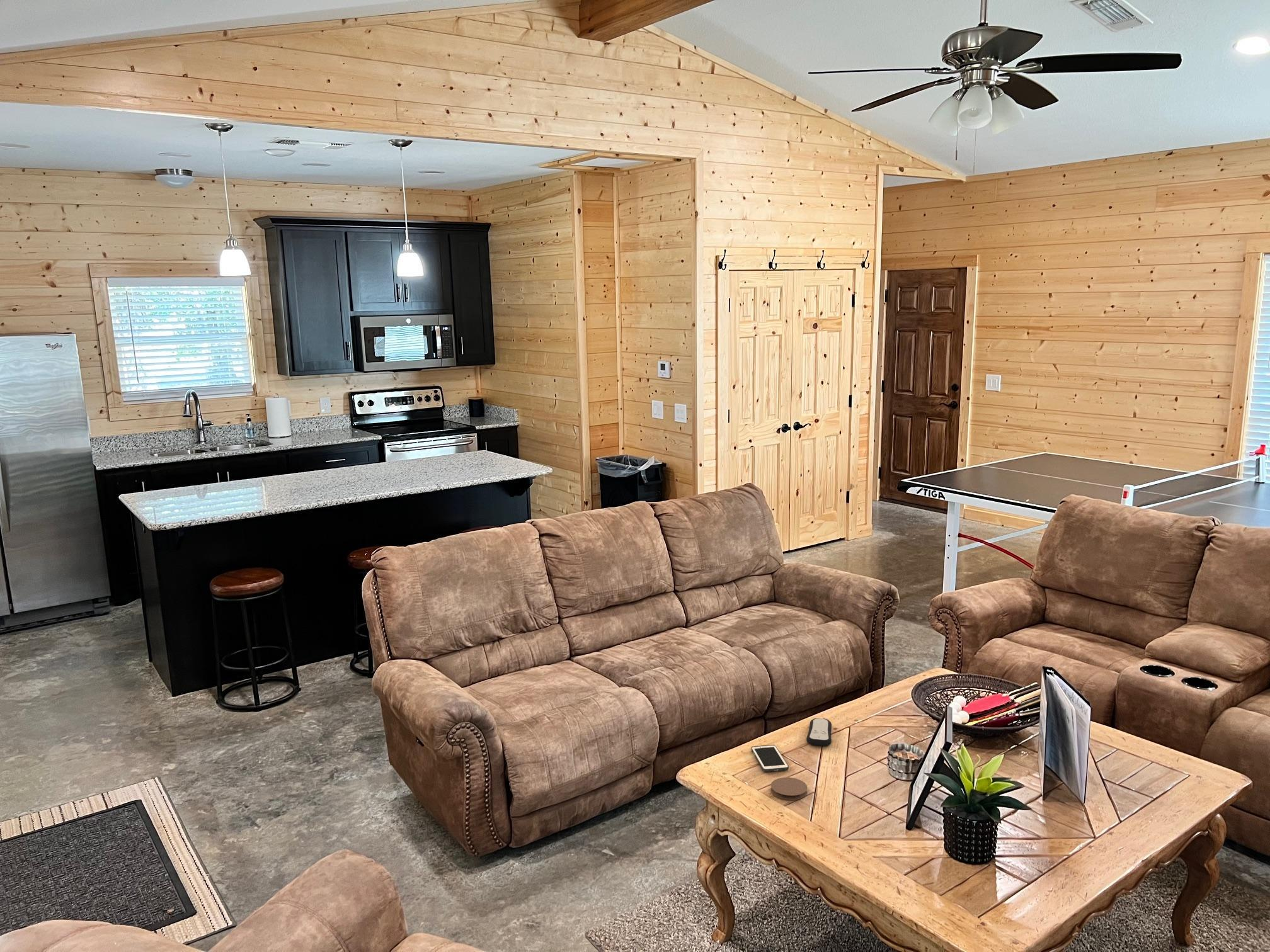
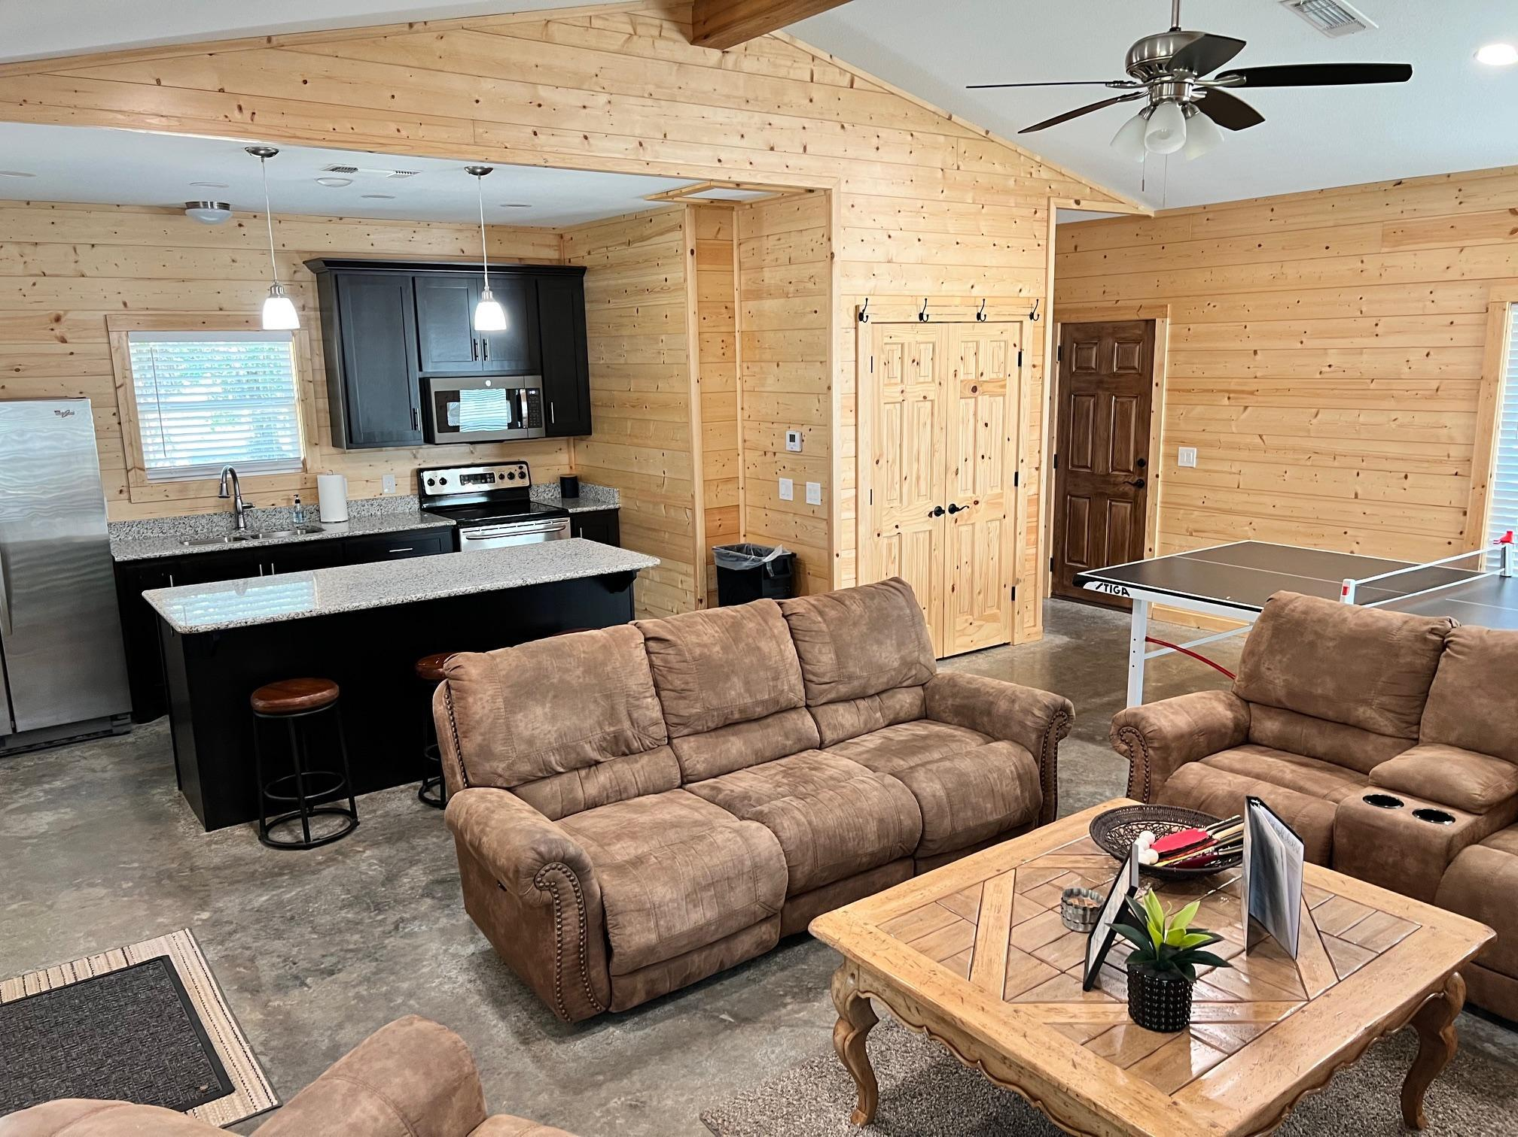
- remote control (820, 731)
- coaster (789, 788)
- cell phone (769, 758)
